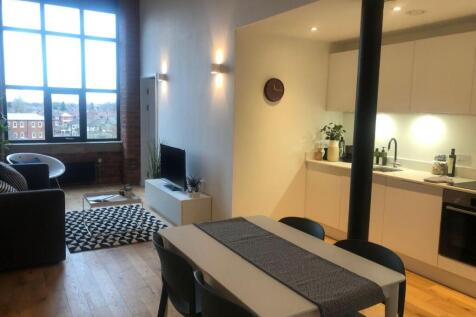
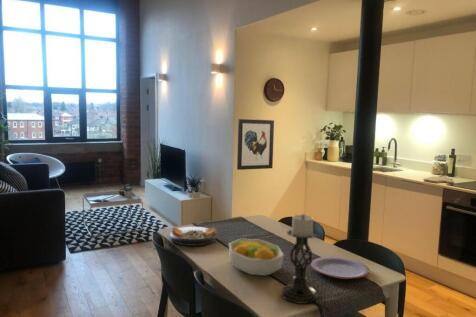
+ candle holder (302, 255)
+ plate (339, 268)
+ plate (193, 233)
+ fruit bowl (254, 253)
+ wall art (255, 144)
